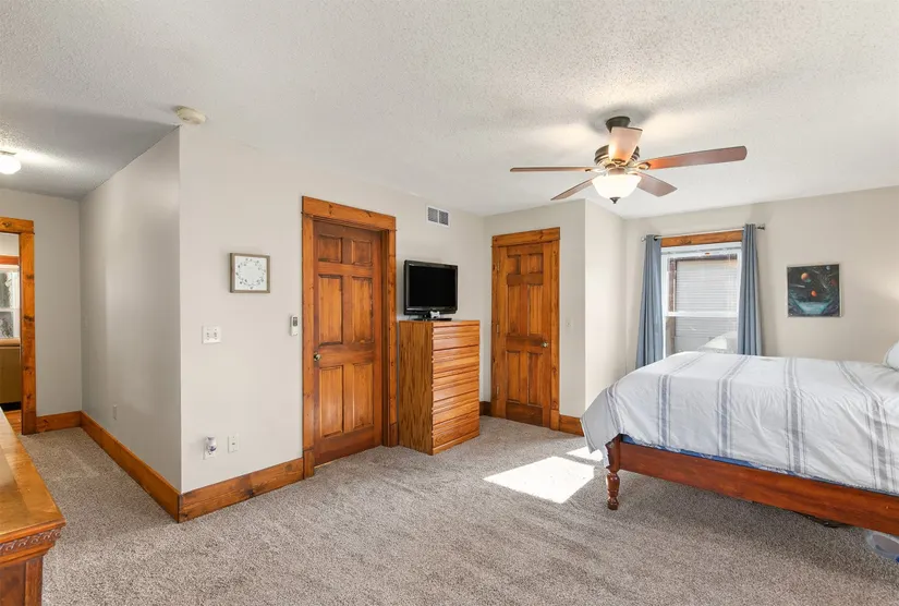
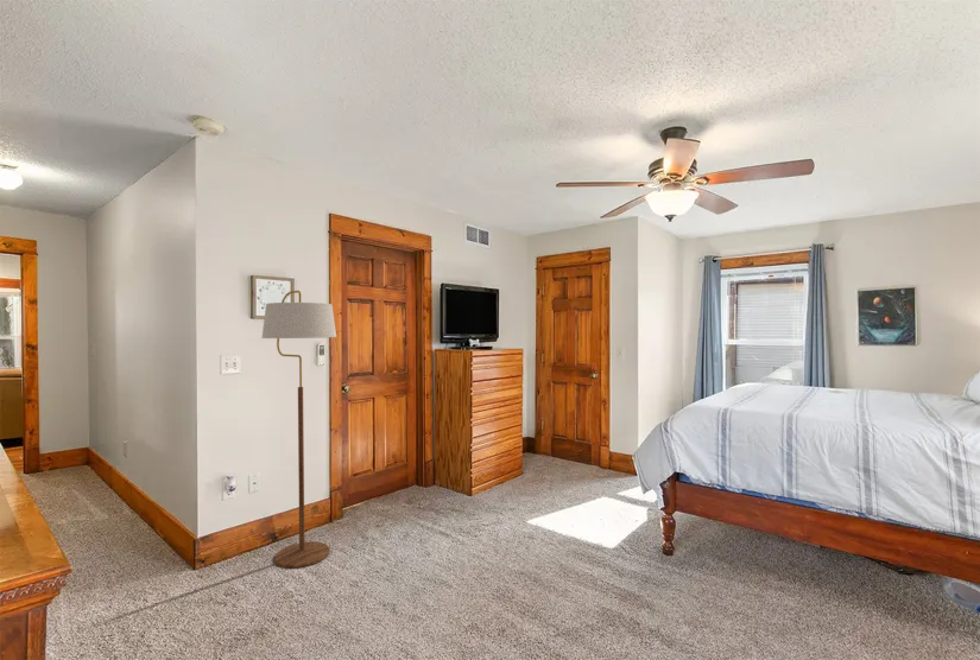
+ floor lamp (298, 421)
